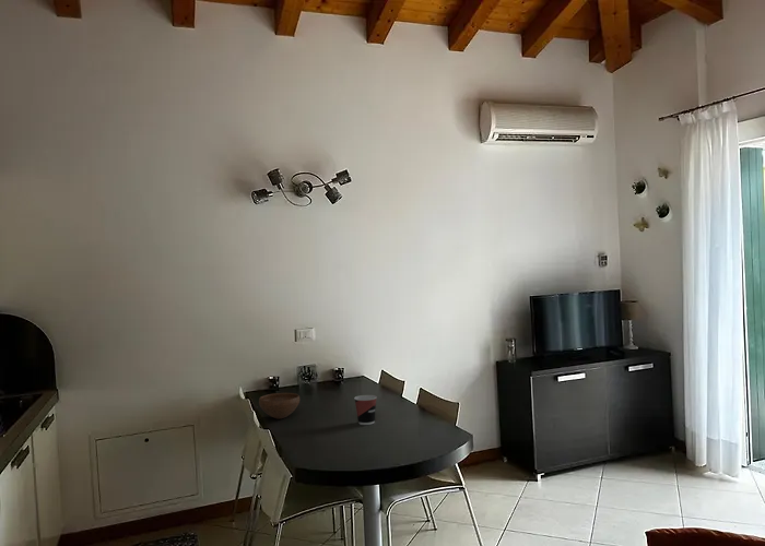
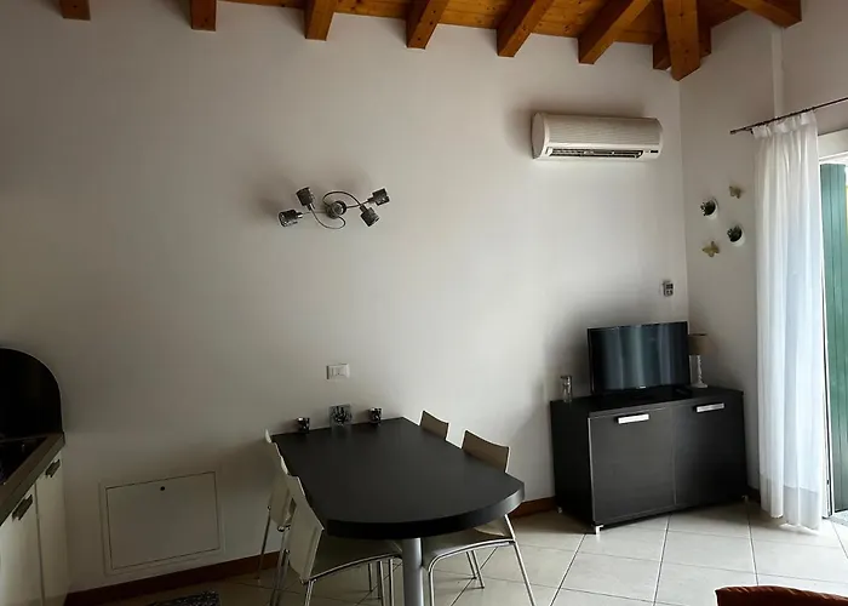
- bowl (280, 407)
- cup (365, 410)
